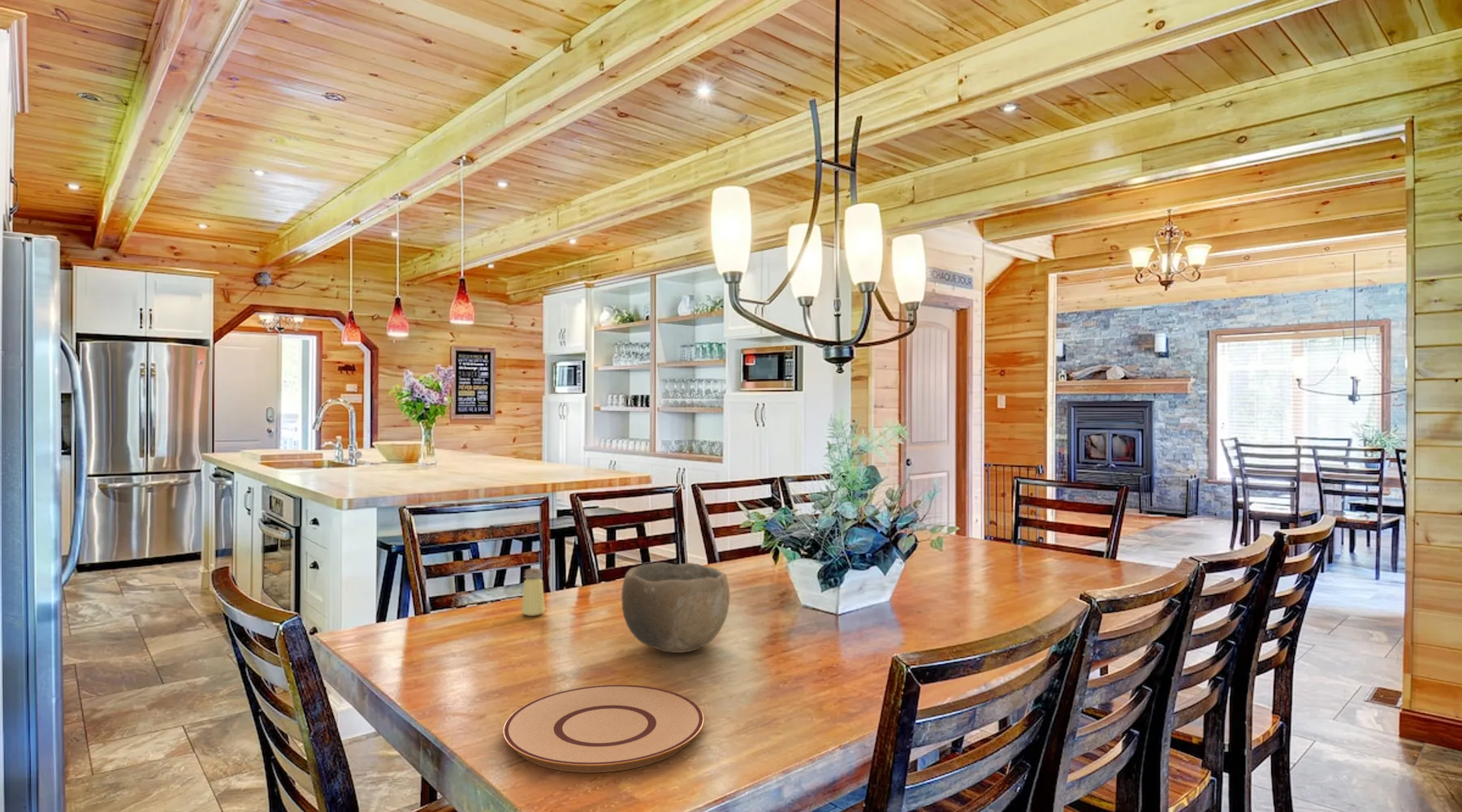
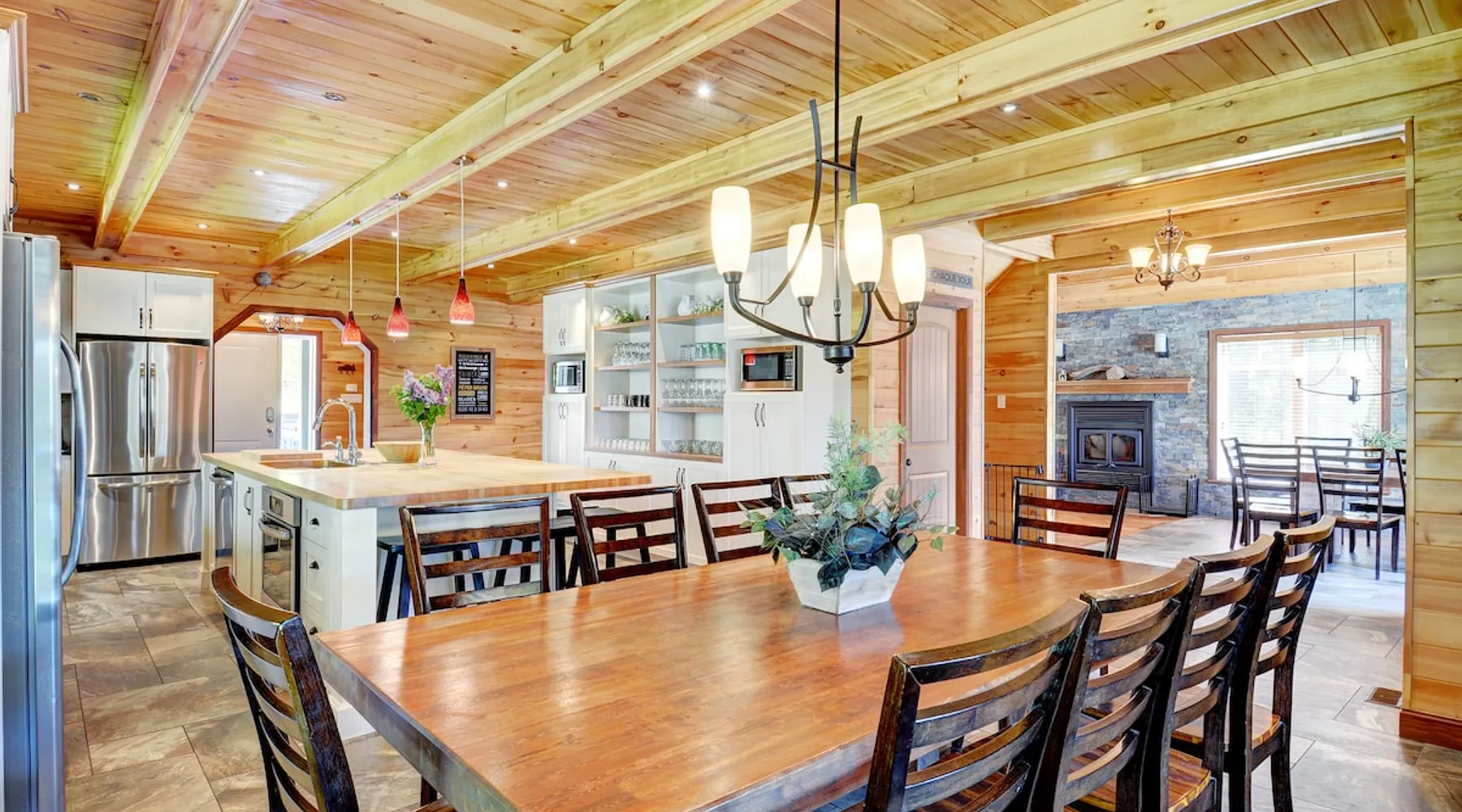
- bowl (677, 608)
- plate (605, 725)
- saltshaker (533, 590)
